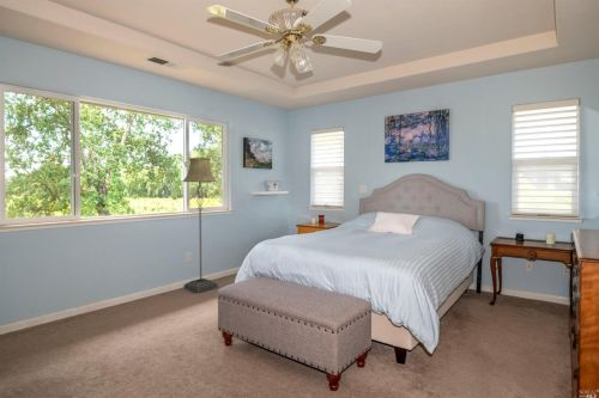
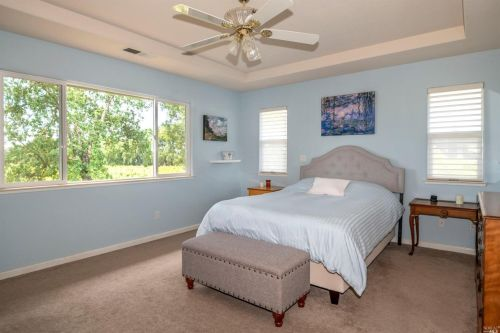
- floor lamp (200, 224)
